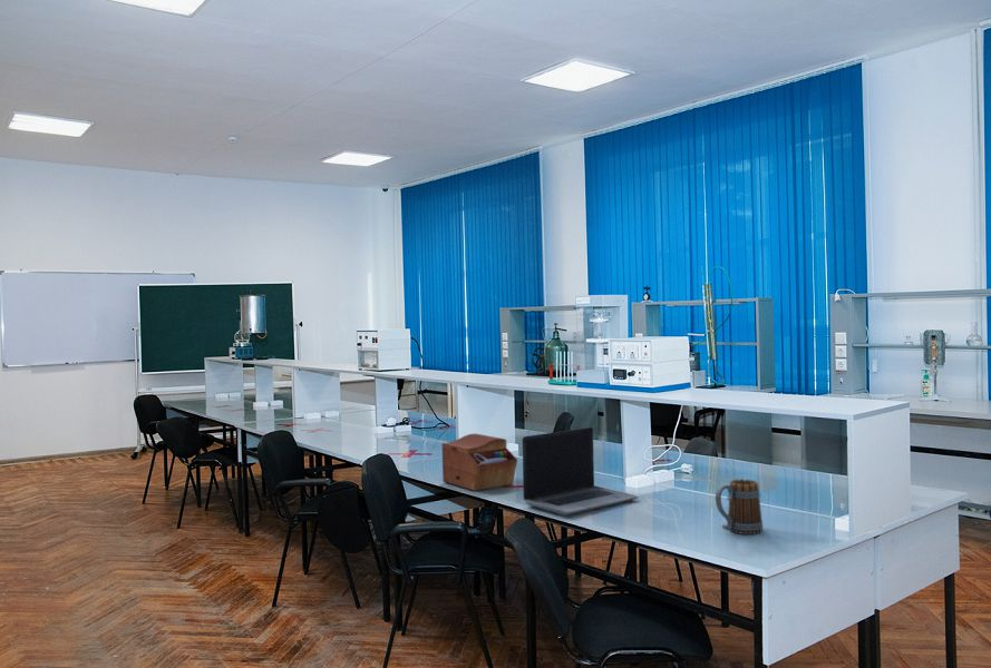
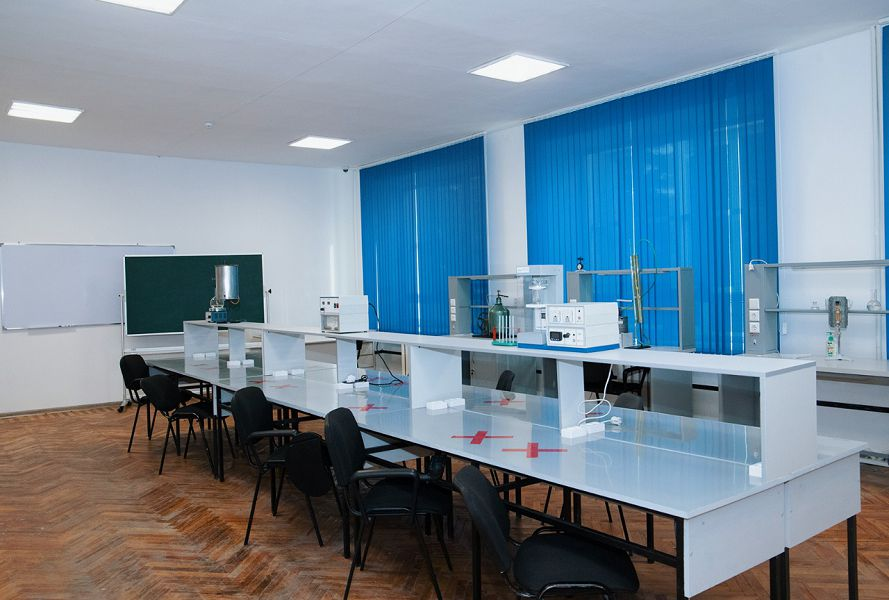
- mug (737, 507)
- laptop computer (580, 469)
- sewing box (477, 461)
